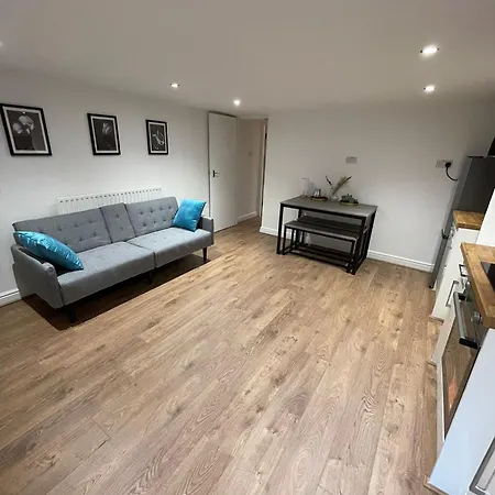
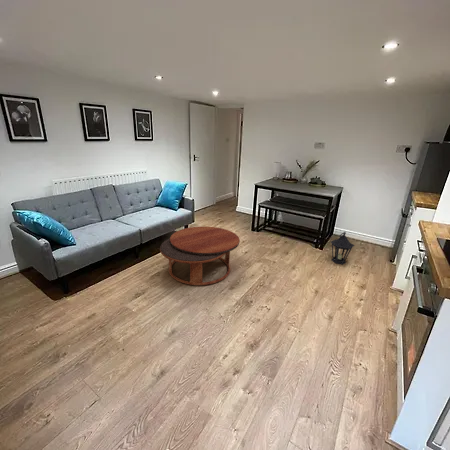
+ coffee table (200, 254)
+ lantern (341, 246)
